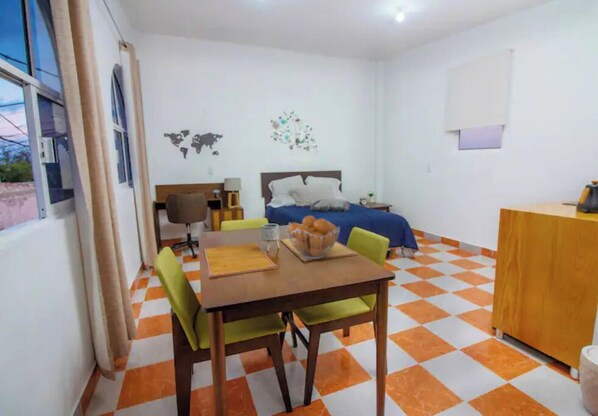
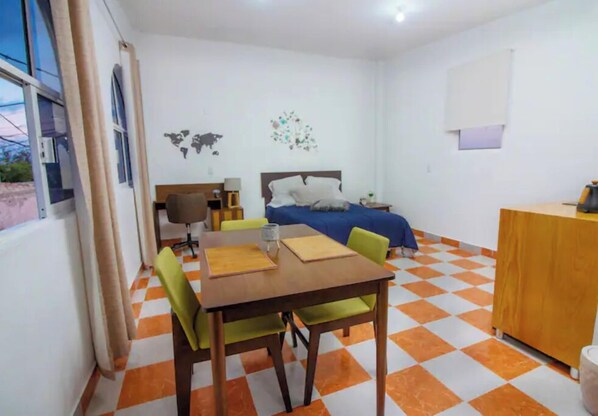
- fruit basket (313, 236)
